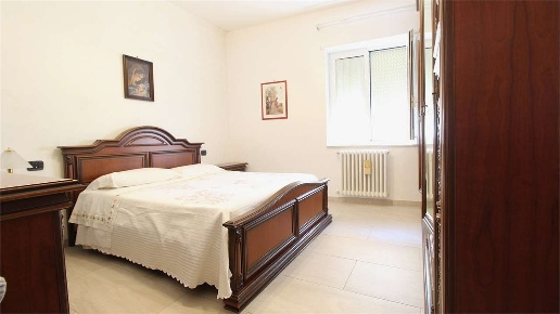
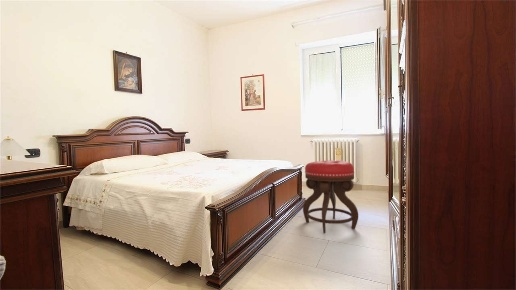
+ stool (329, 193)
